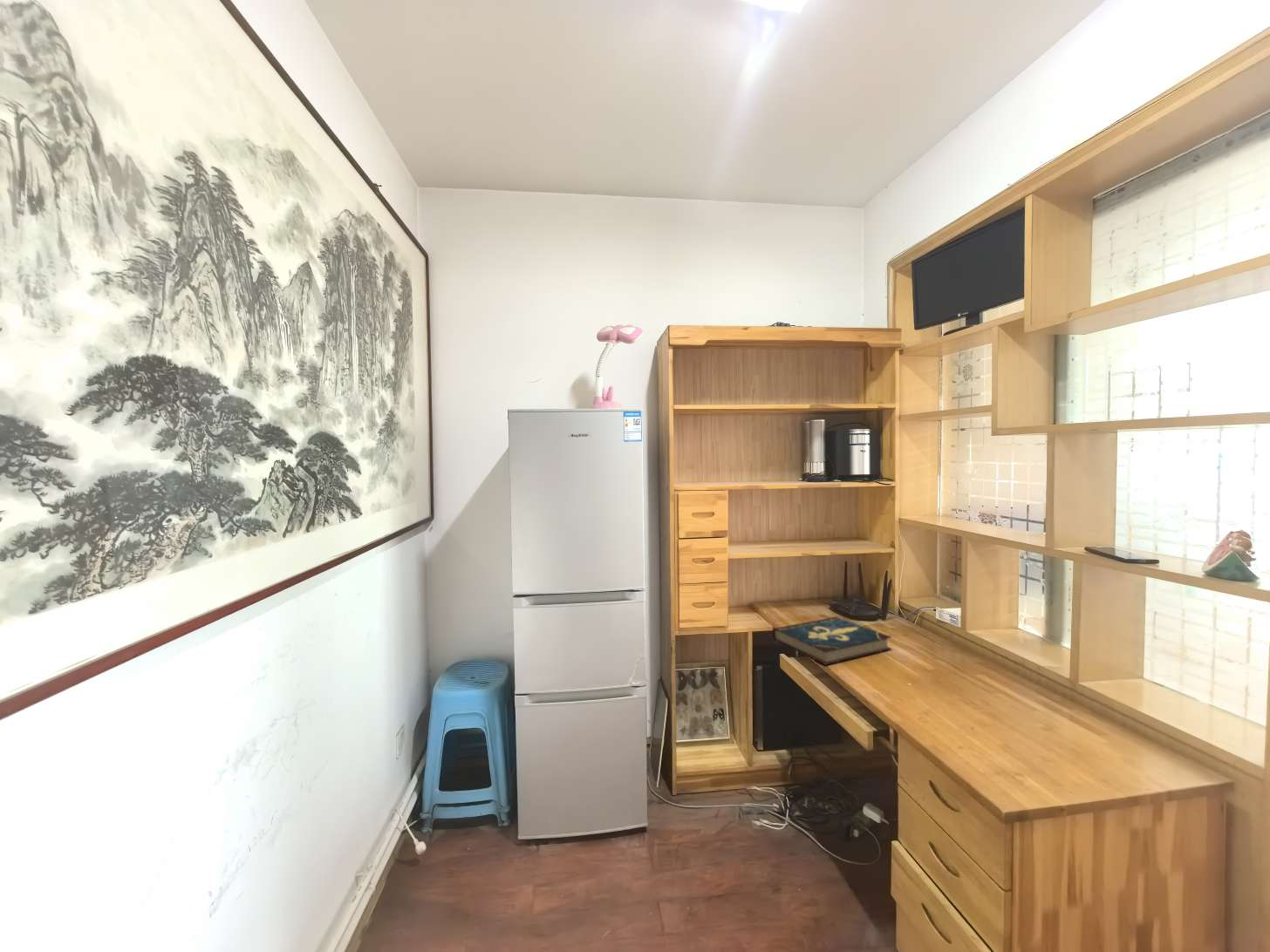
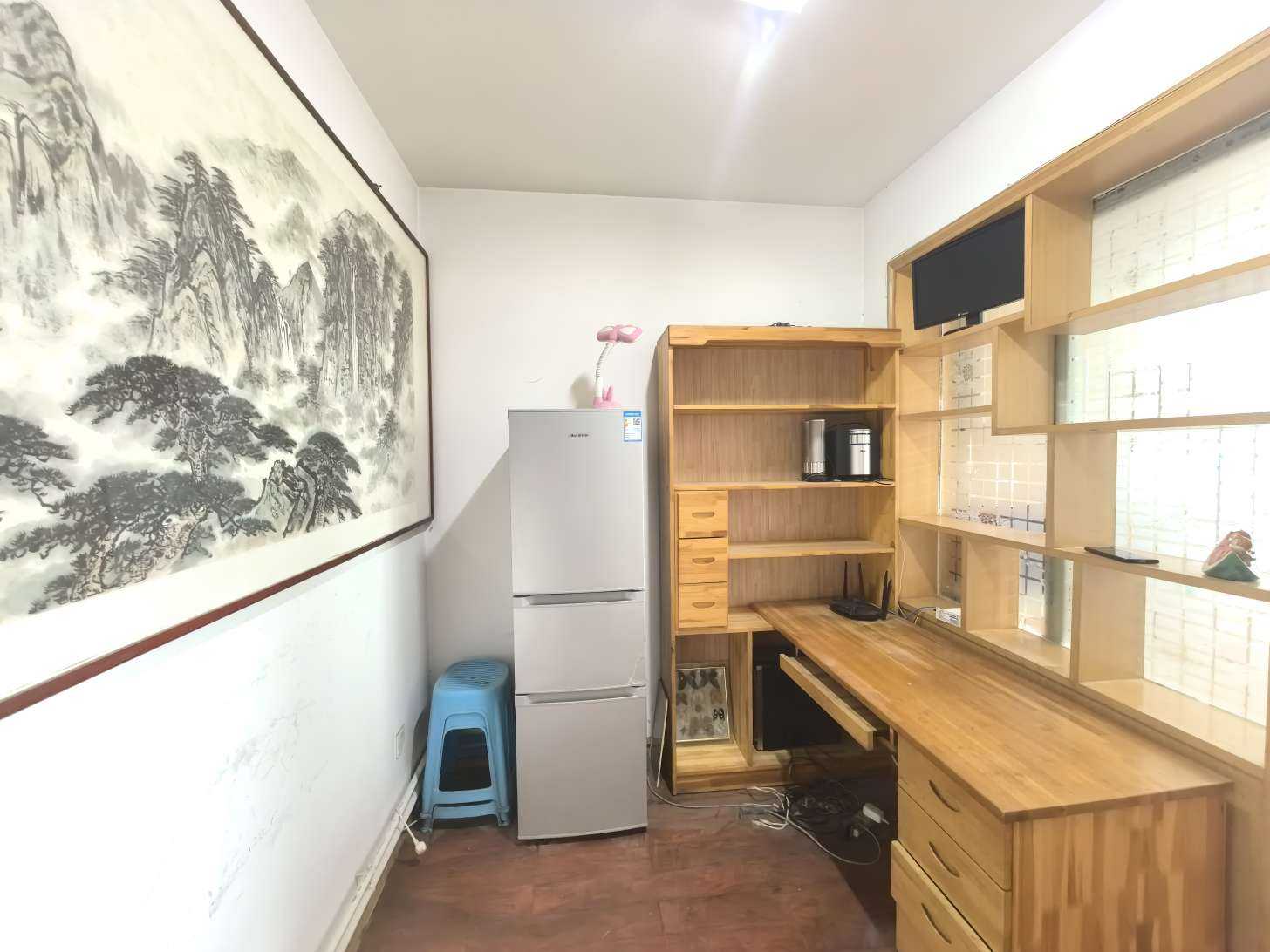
- book (830, 637)
